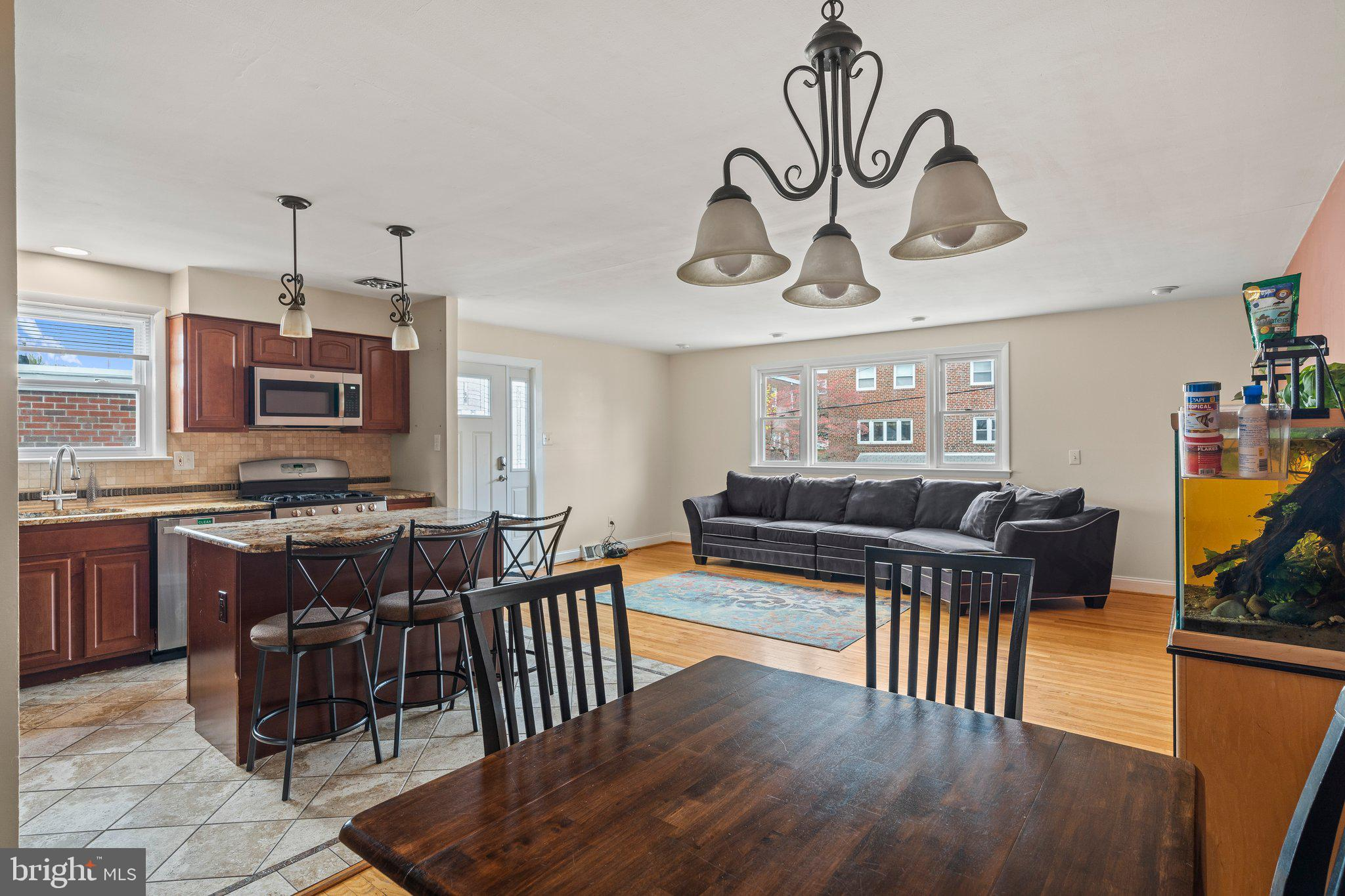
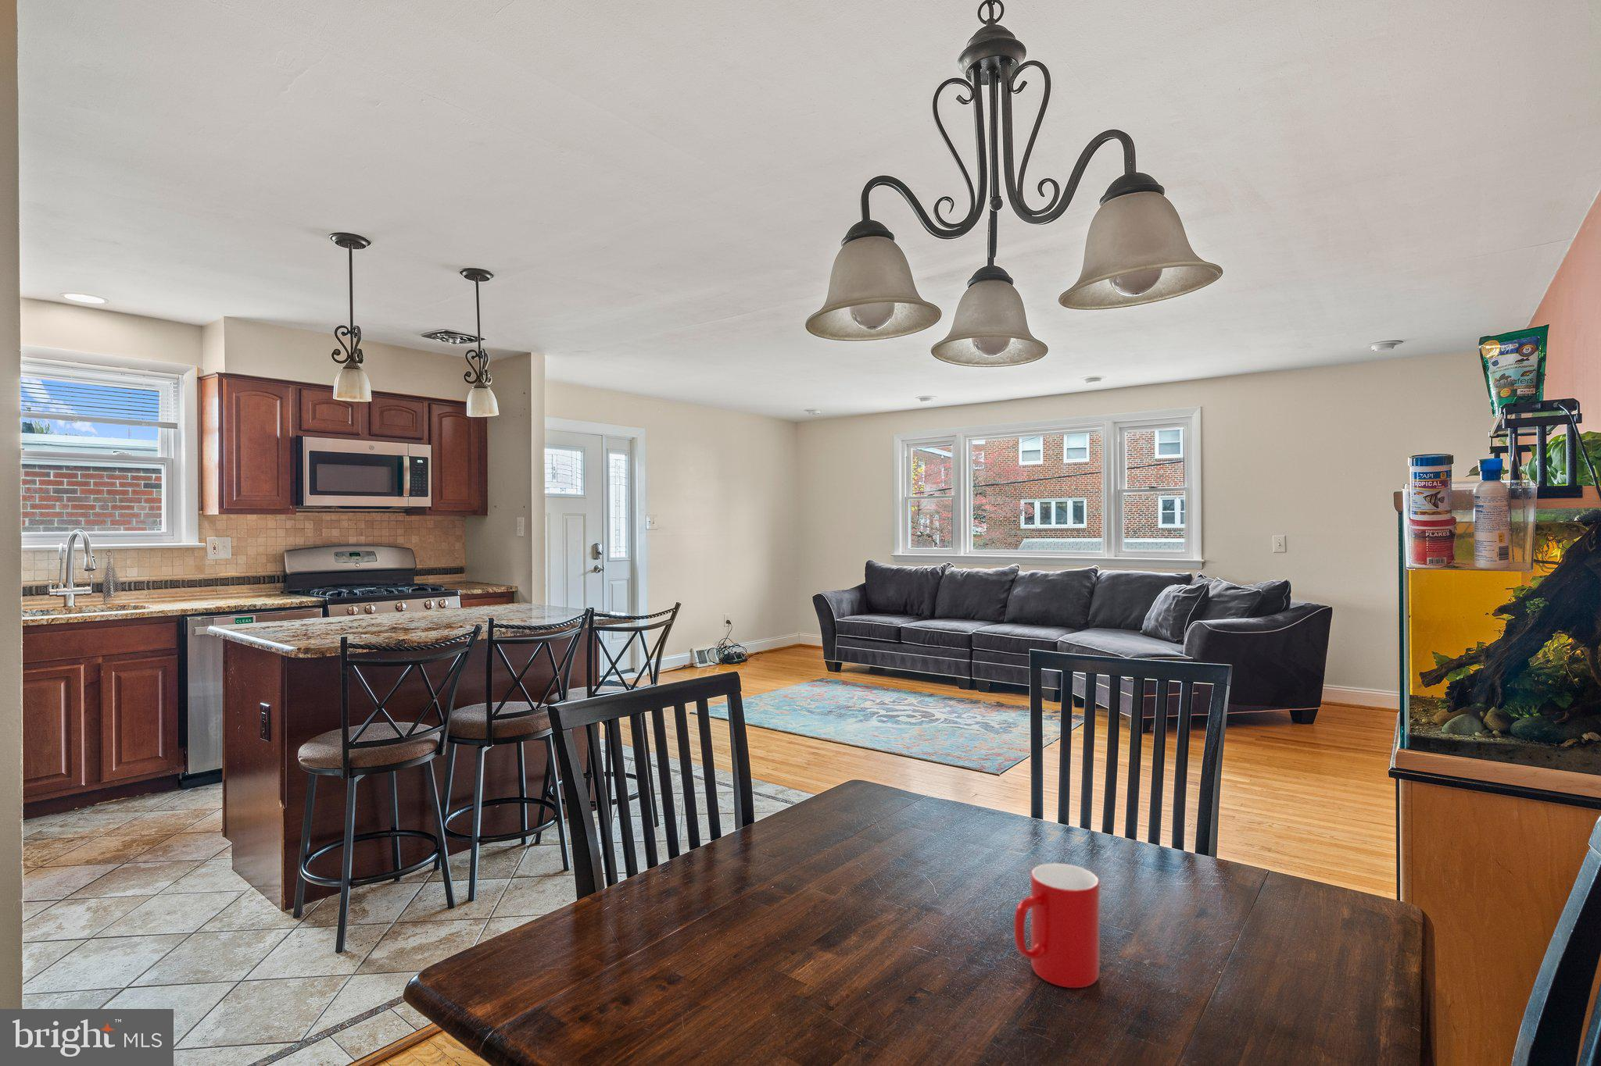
+ cup (1051, 924)
